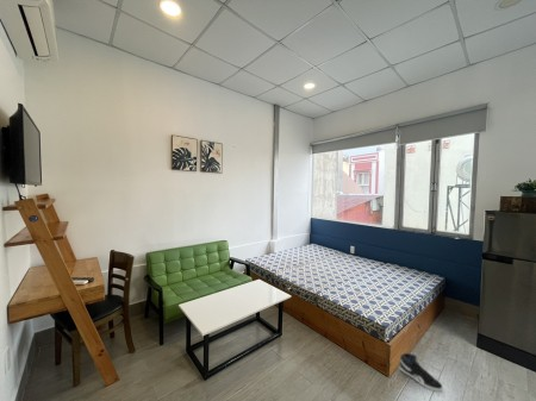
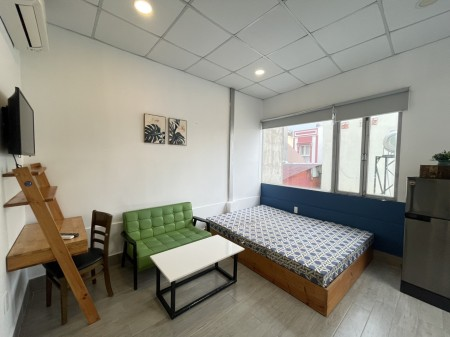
- sneaker (419, 369)
